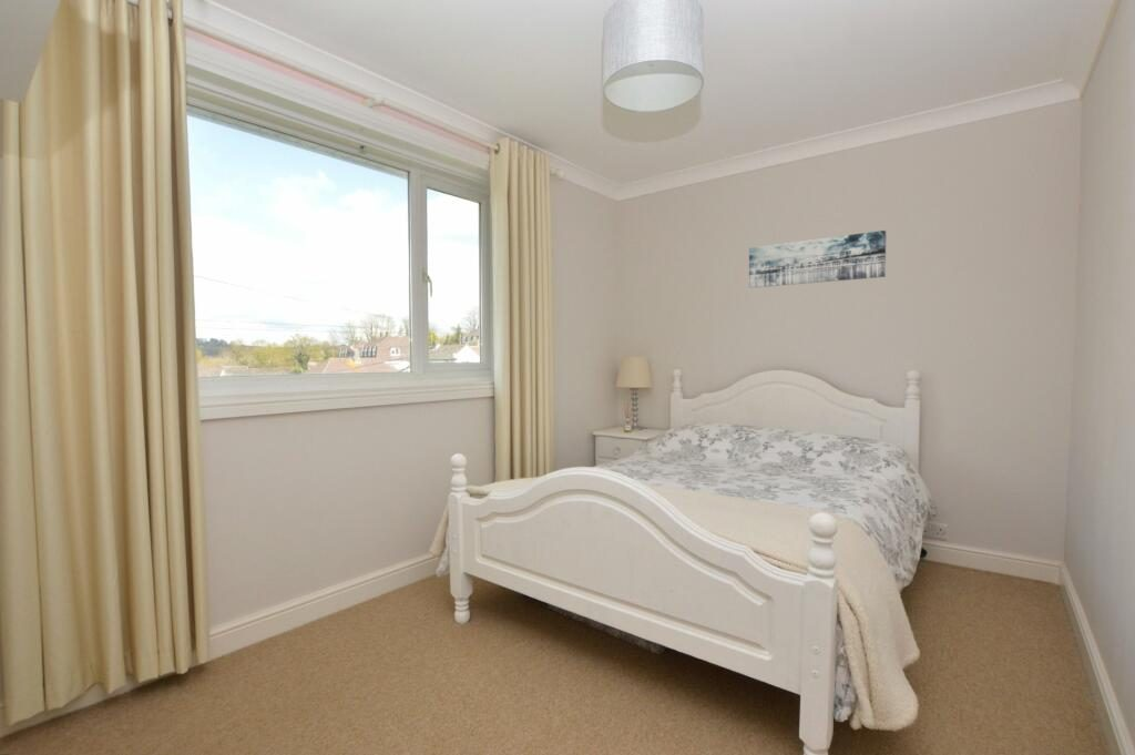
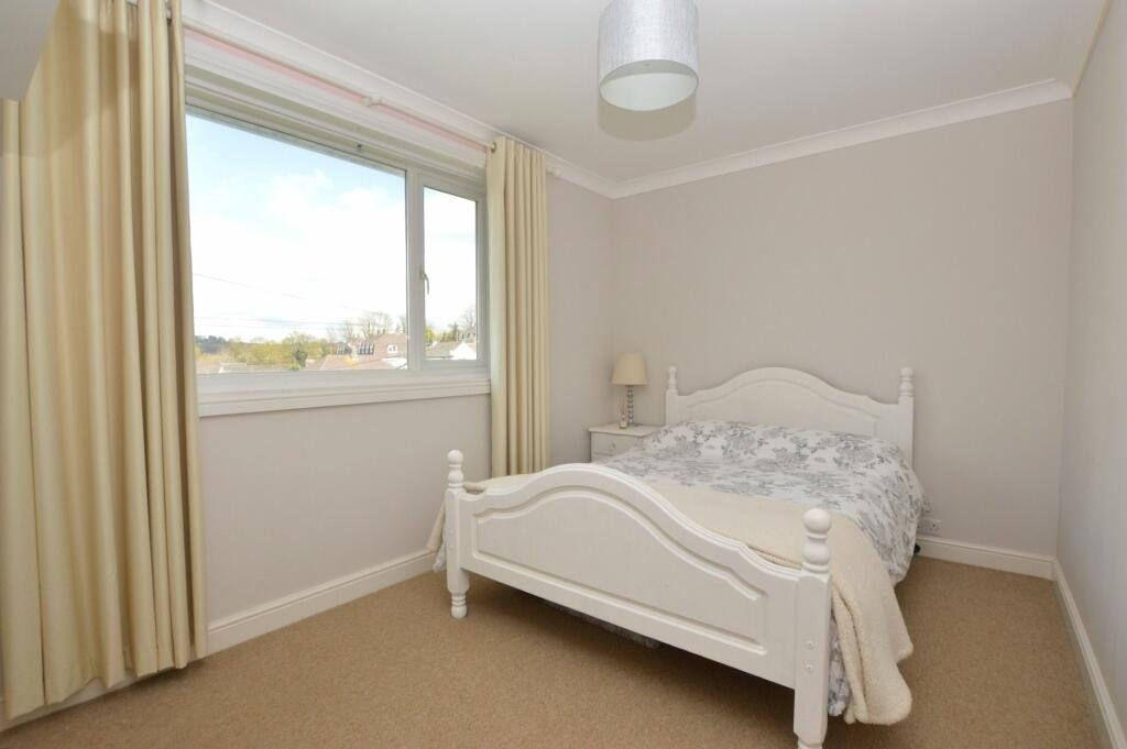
- wall art (812, 261)
